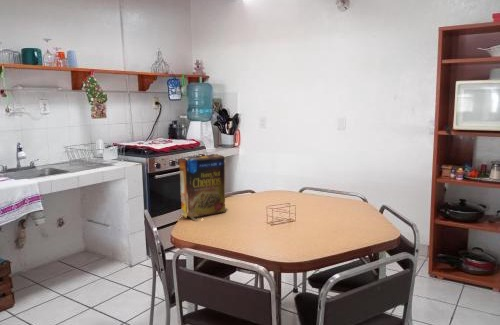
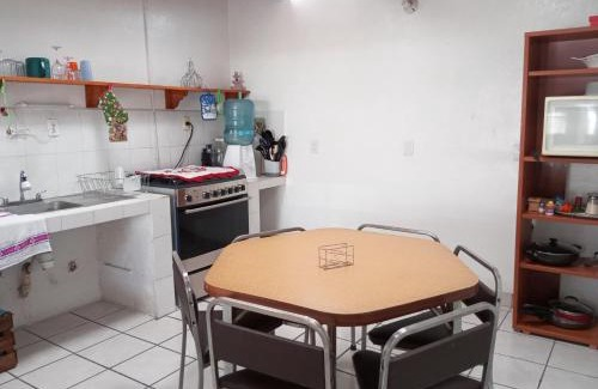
- cereal box (205, 185)
